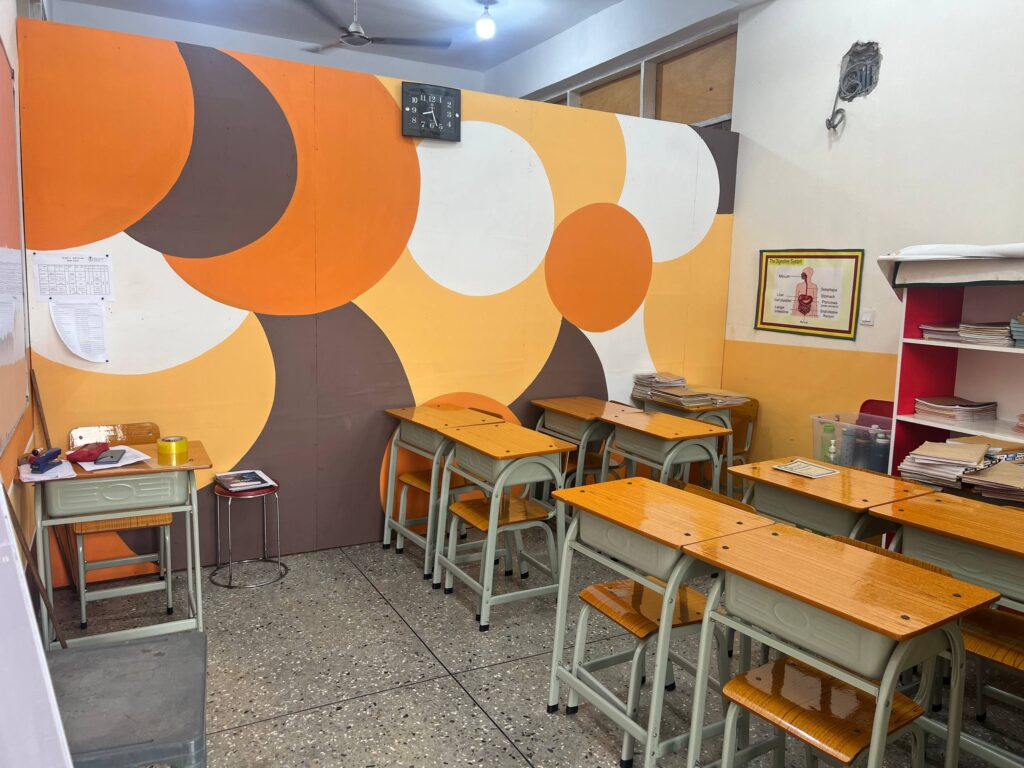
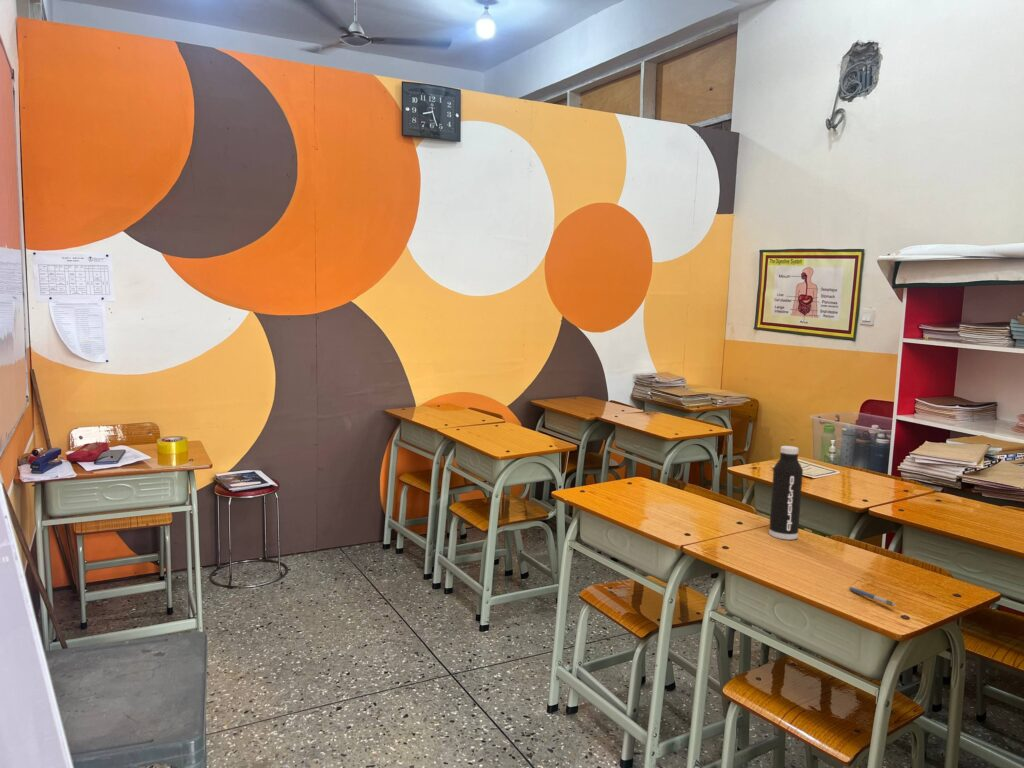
+ water bottle (786, 491)
+ pen (871, 595)
